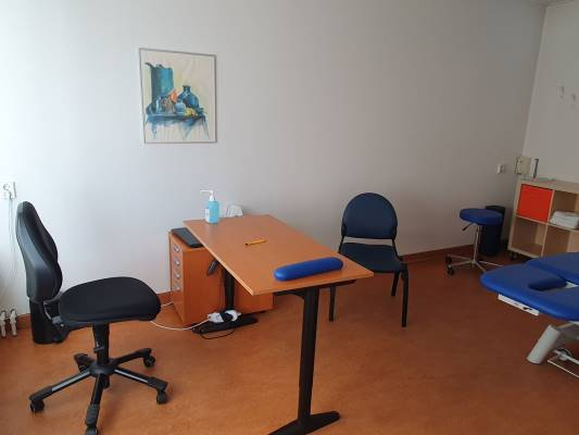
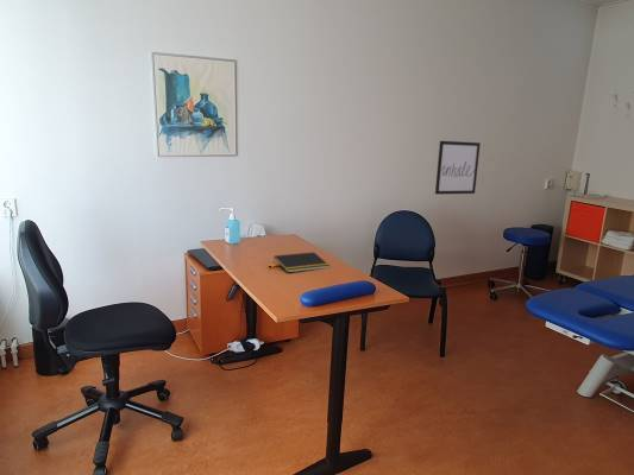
+ notepad (301, 261)
+ wall art (458, 167)
